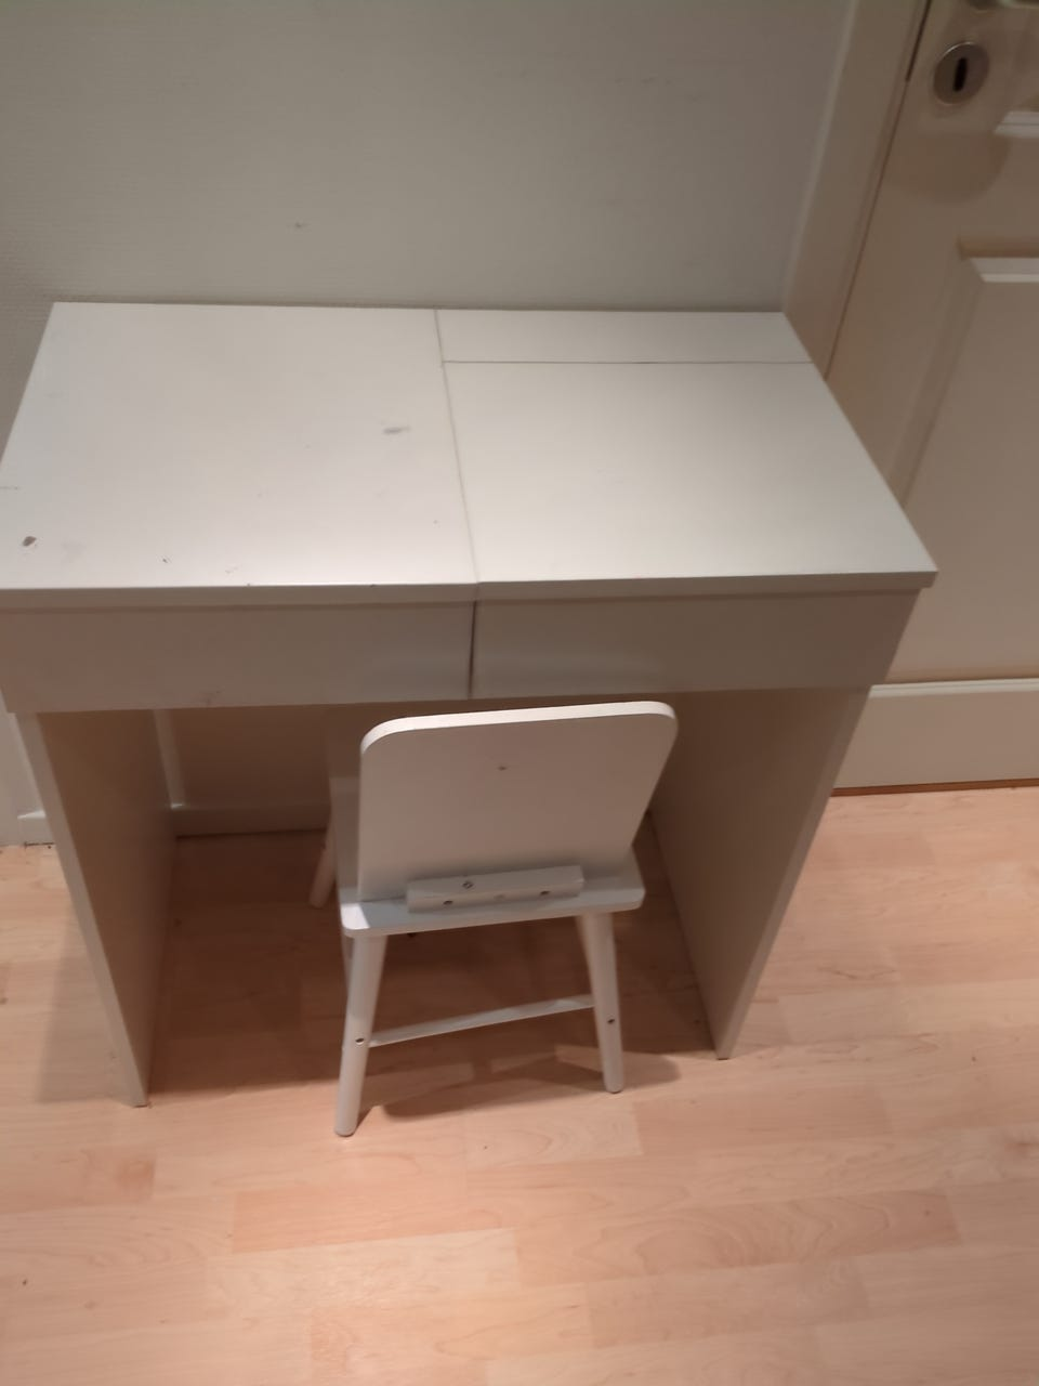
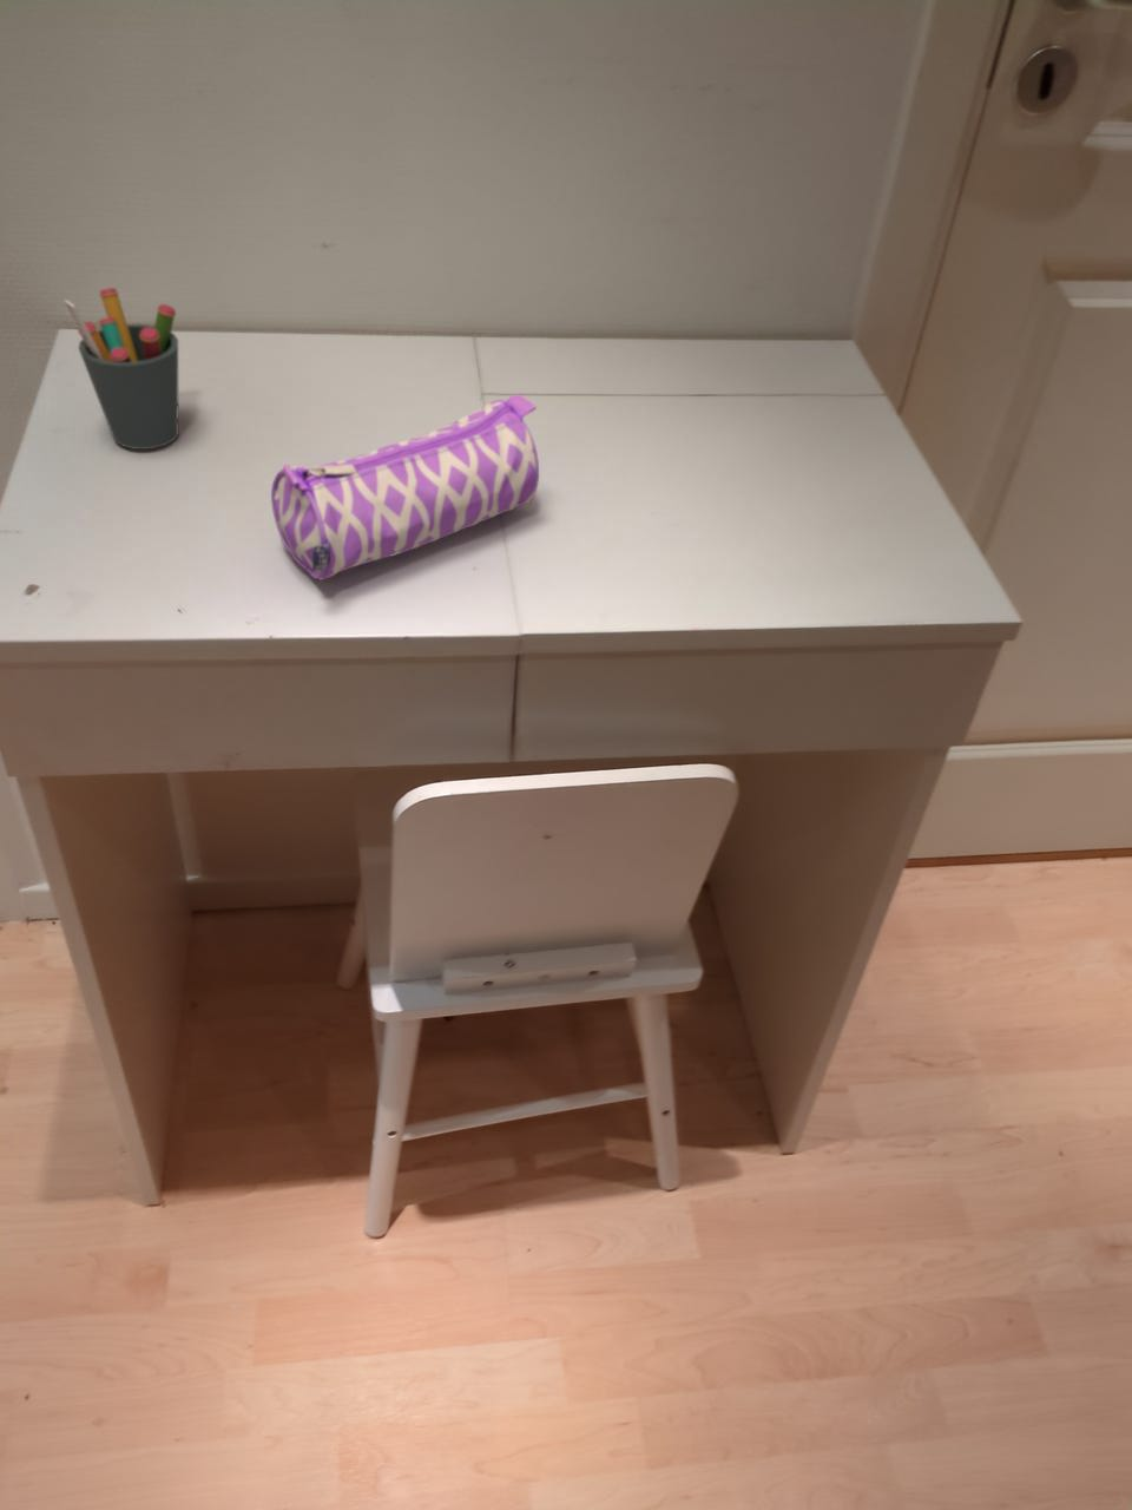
+ pencil case (407, 483)
+ pen holder (132, 365)
